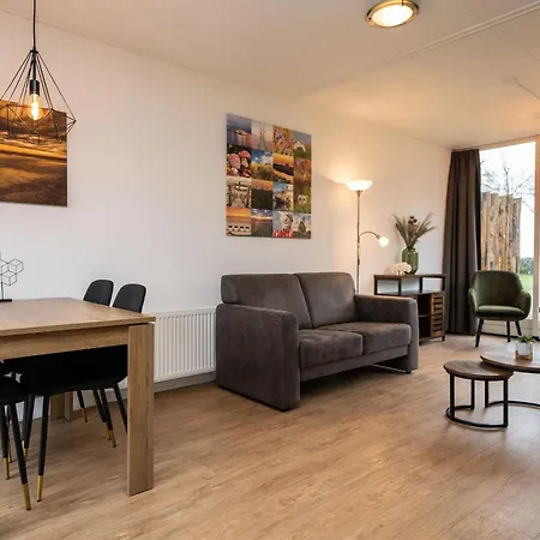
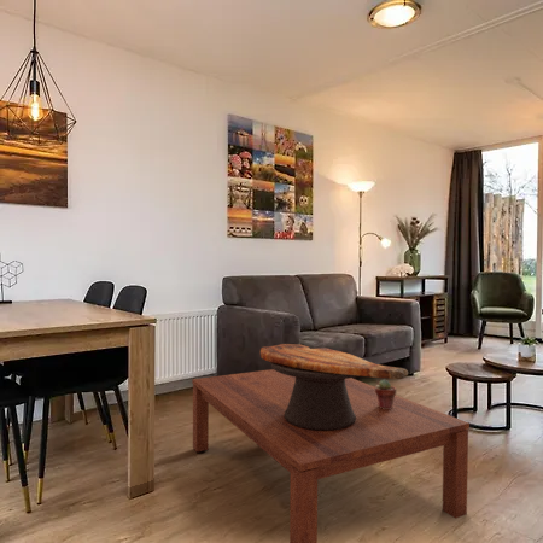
+ potted succulent (385, 392)
+ coffee table (309, 437)
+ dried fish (323, 387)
